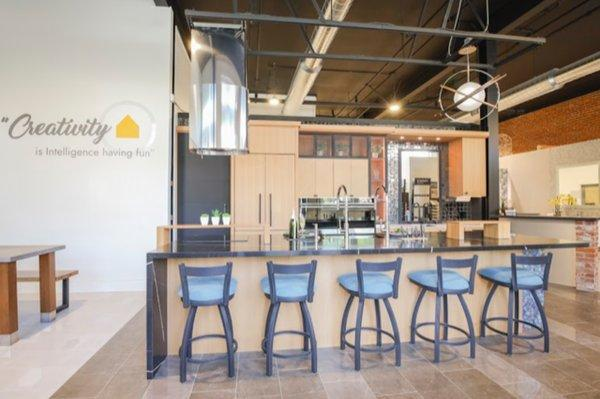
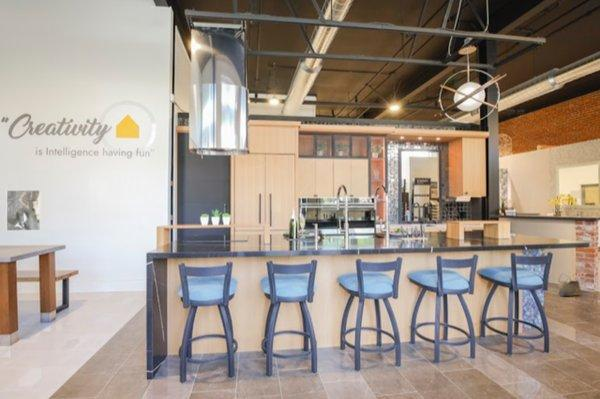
+ basket (568, 284)
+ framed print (23, 210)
